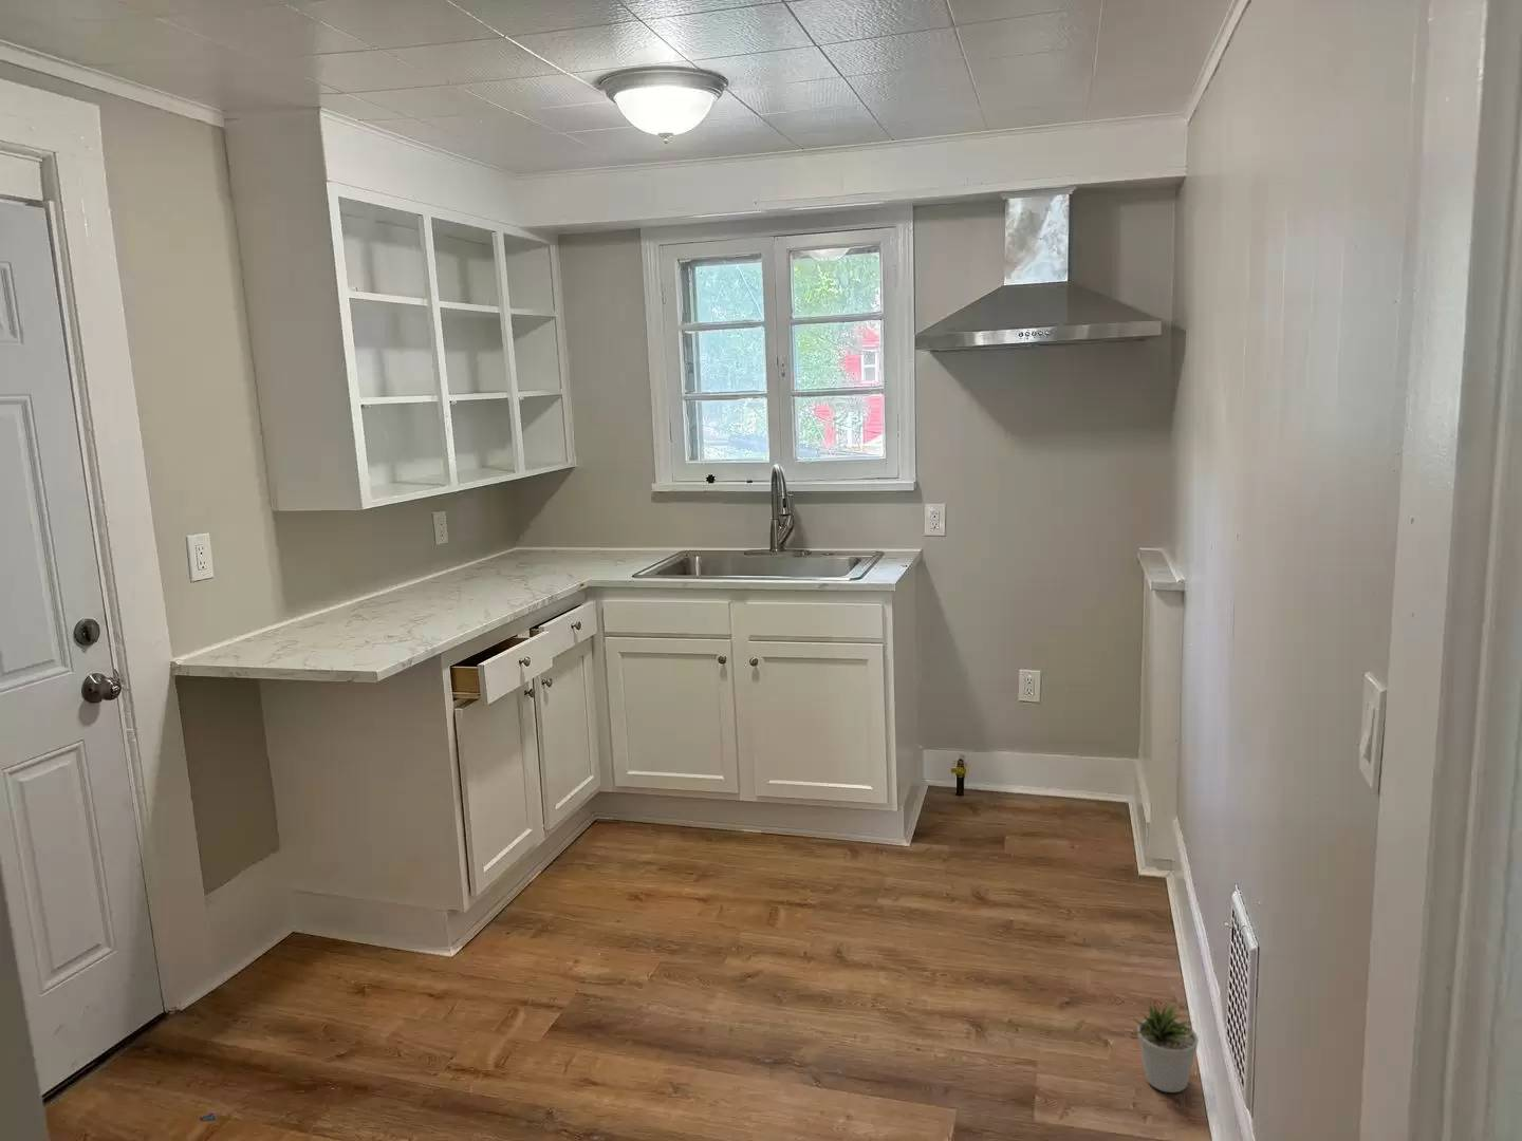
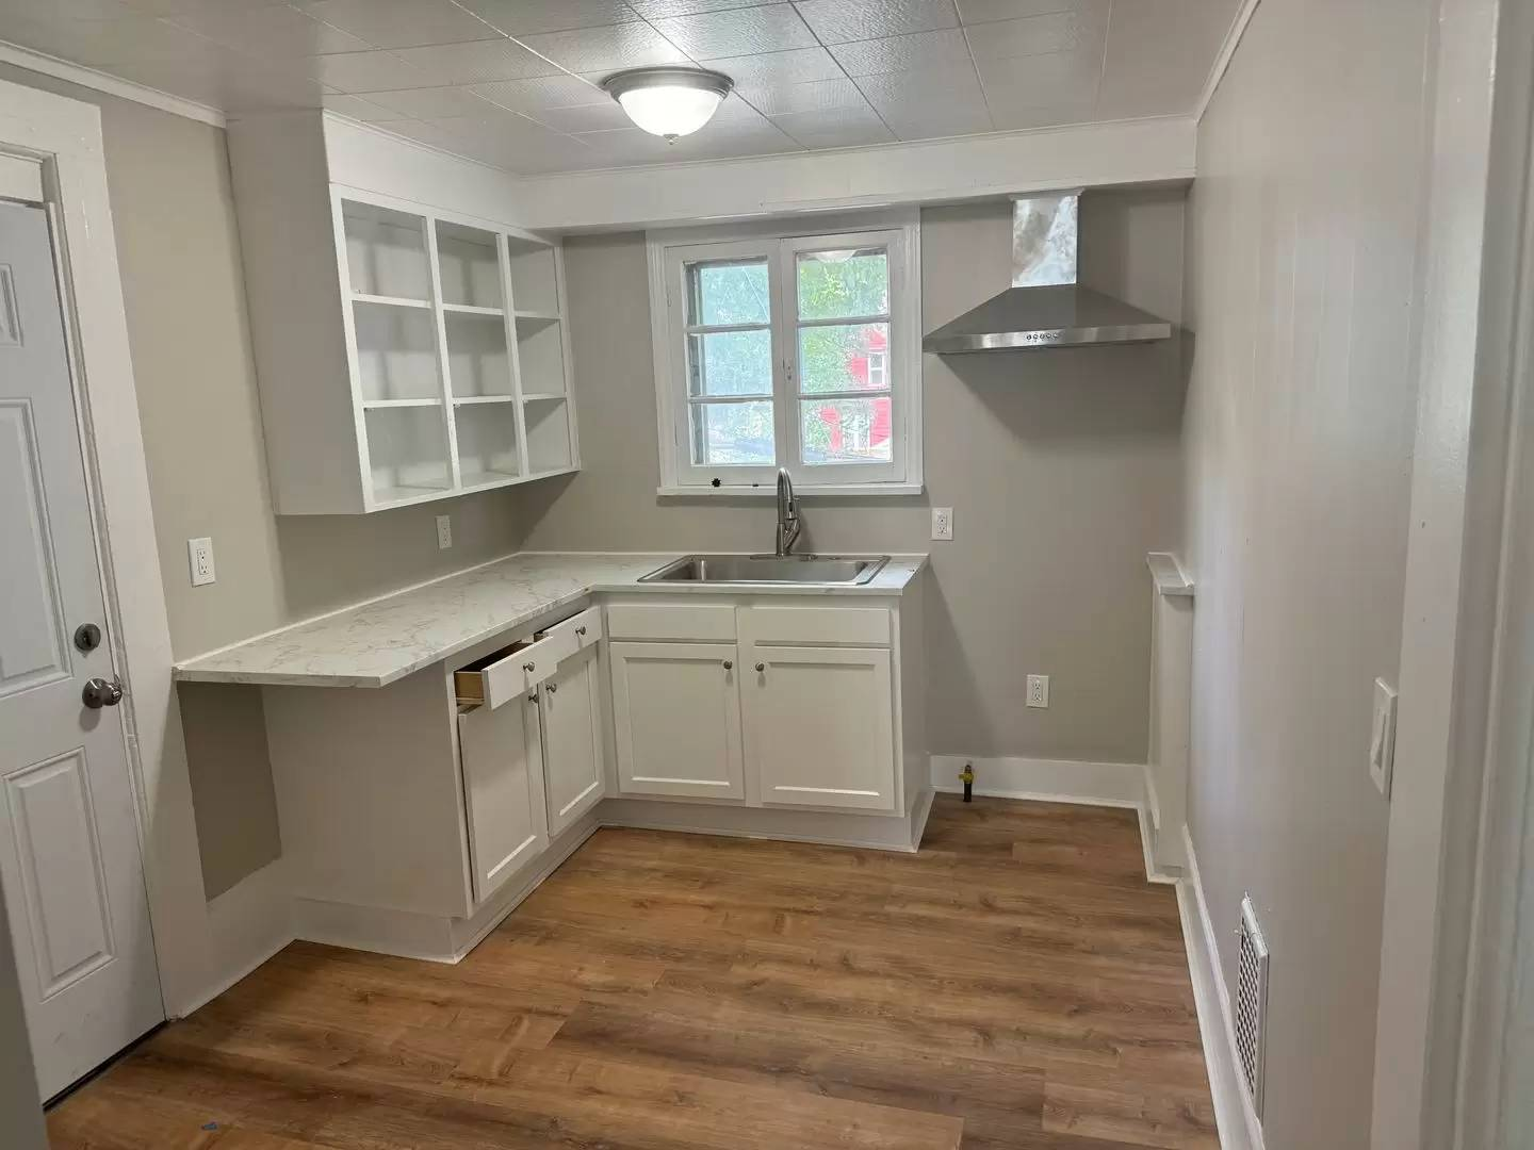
- potted plant (1164, 1039)
